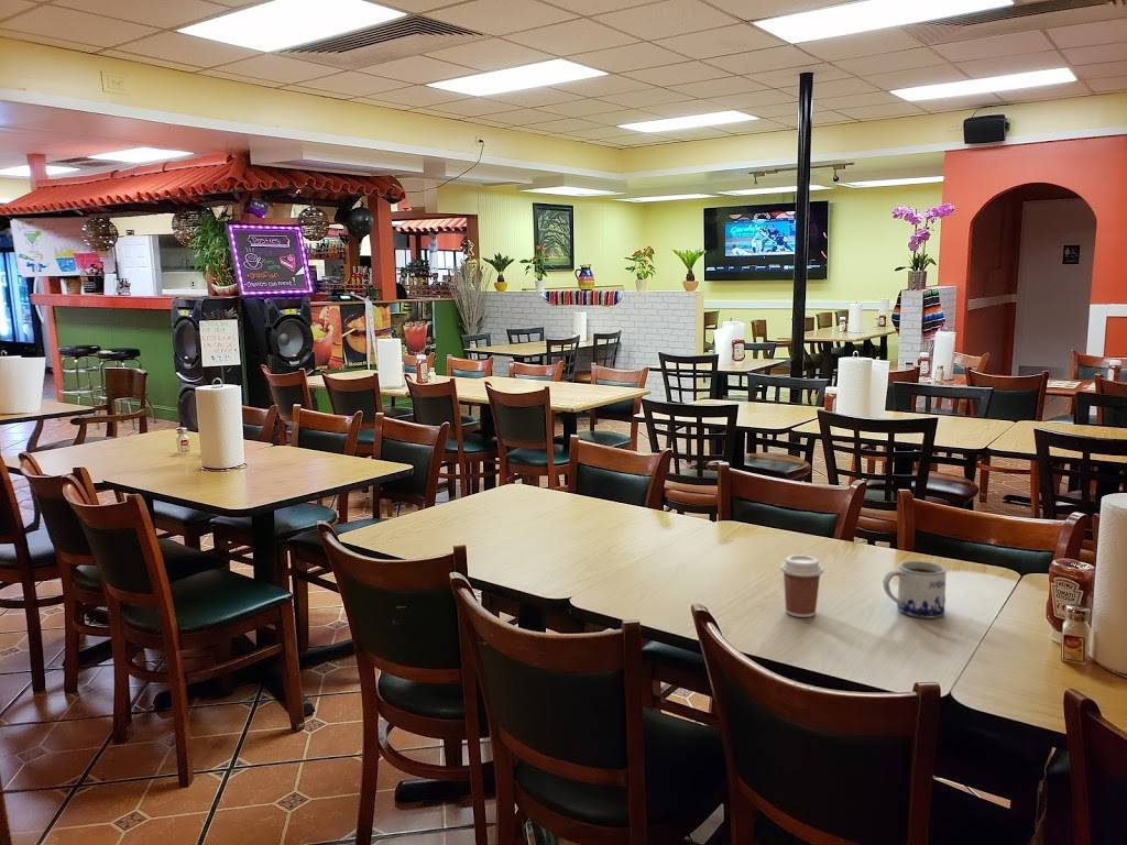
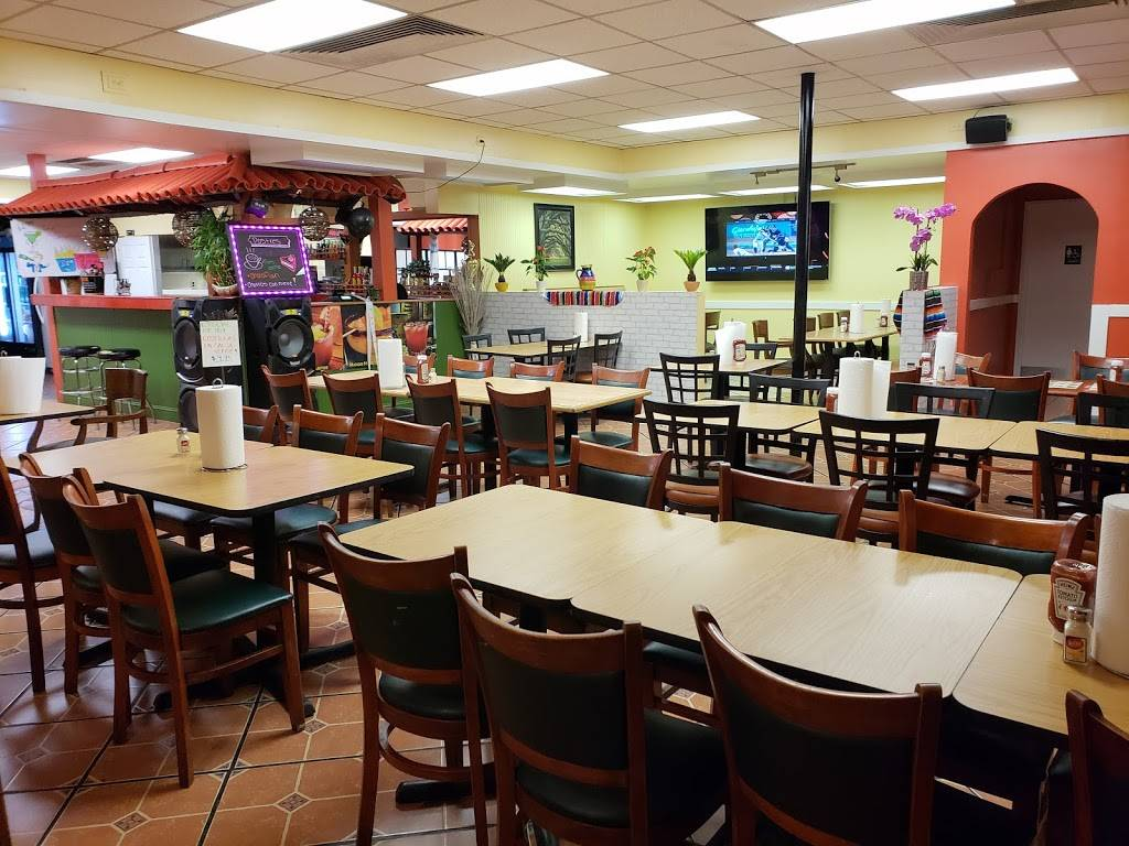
- mug (916, 589)
- coffee cup (801, 585)
